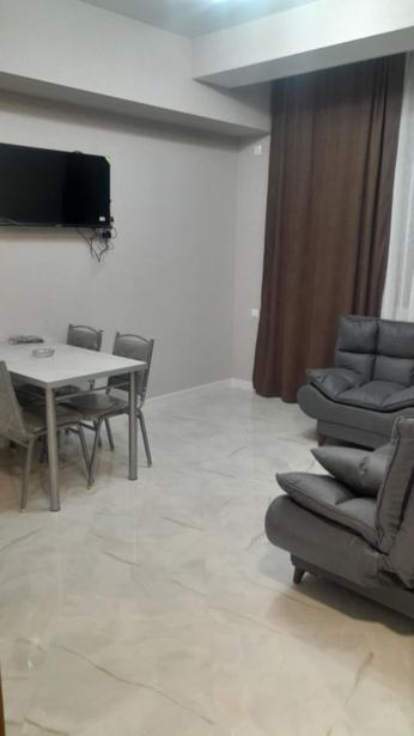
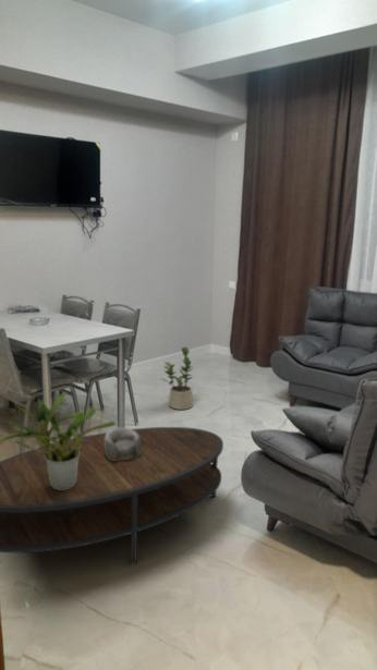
+ potted plant (53, 441)
+ potted plant (177, 377)
+ coffee table (107, 495)
+ decorative bowl (121, 442)
